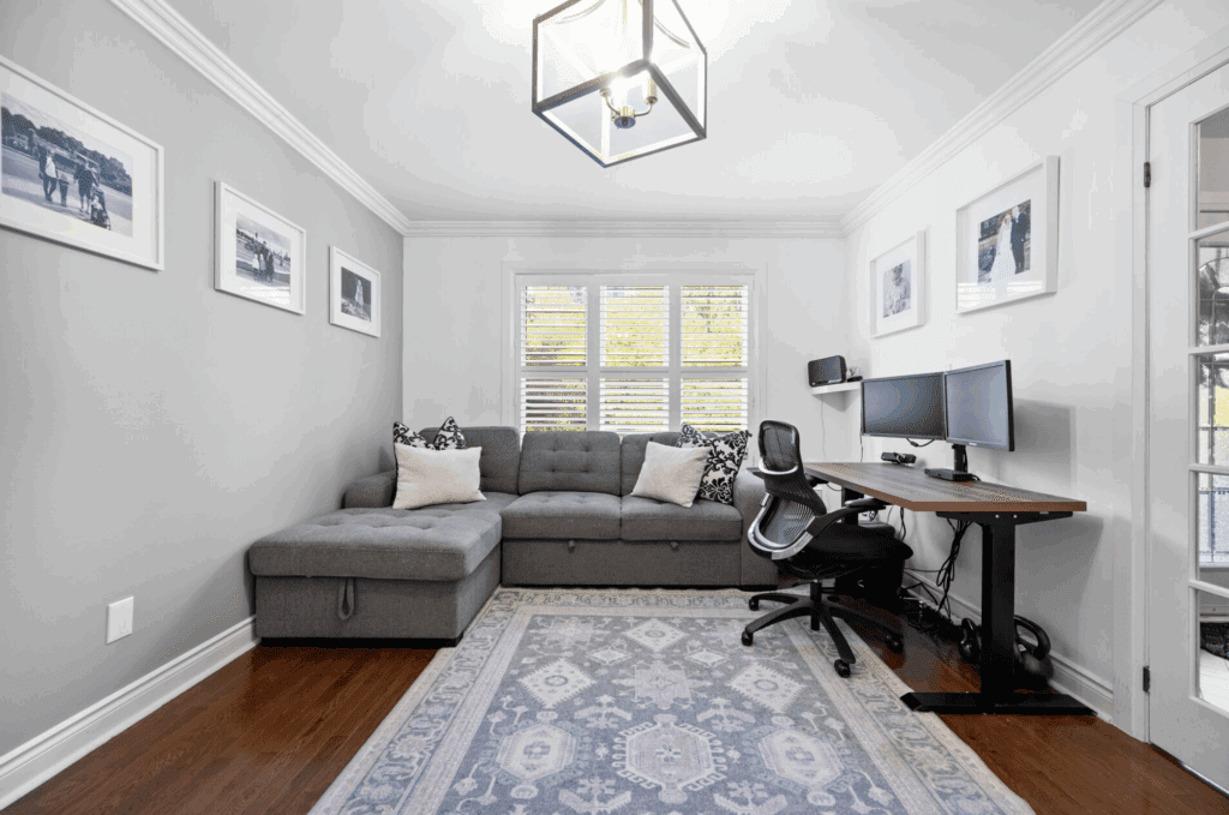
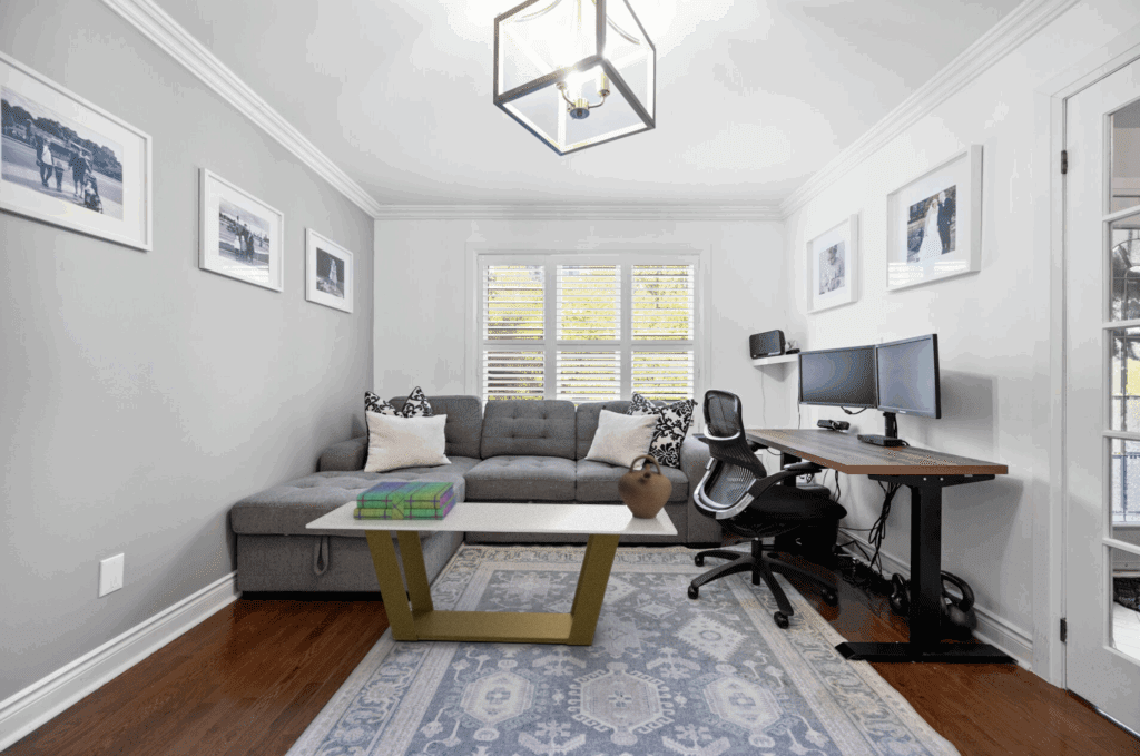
+ stack of books (409, 499)
+ coffee table (497, 611)
+ jug (643, 484)
